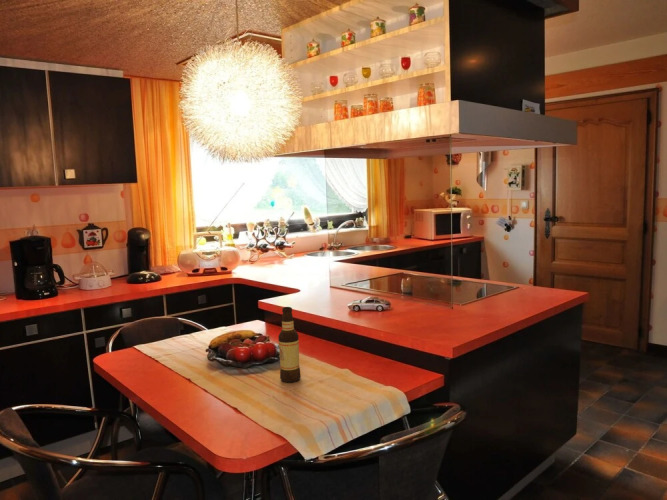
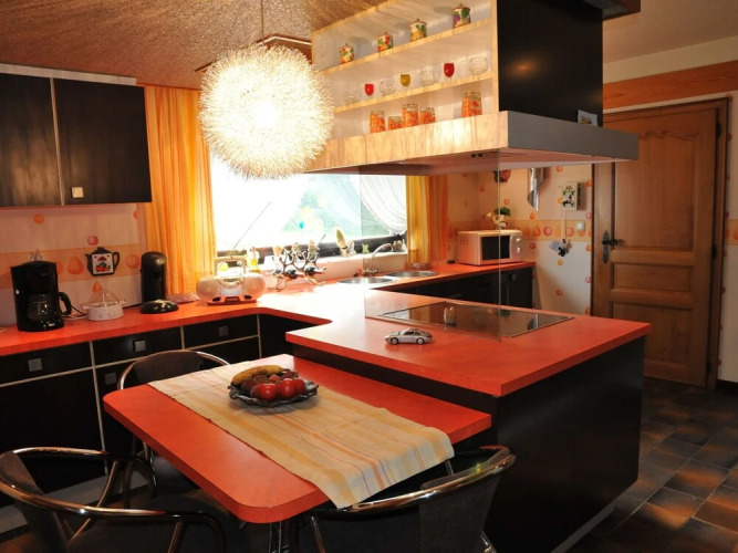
- bottle (288, 343)
